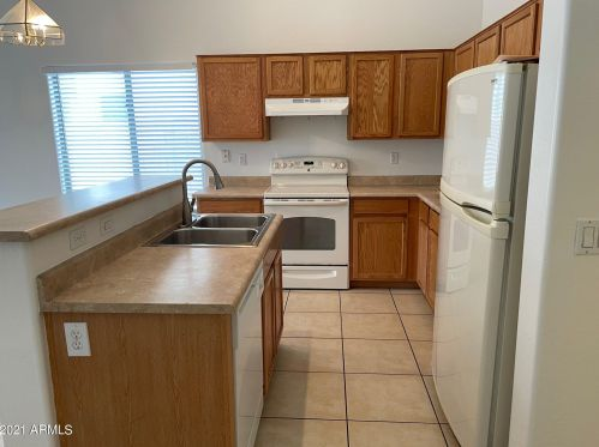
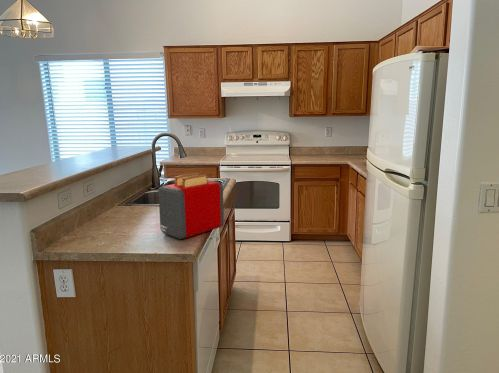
+ toaster (192, 202)
